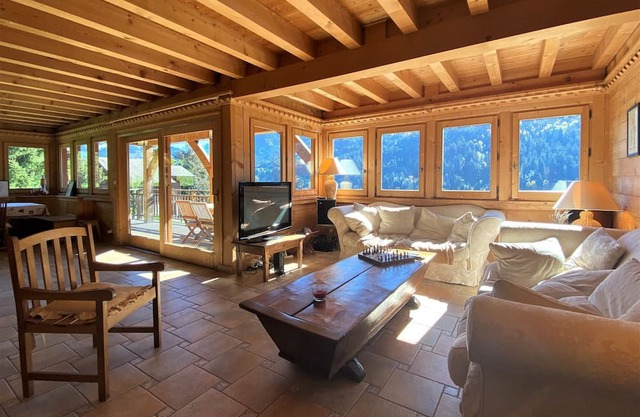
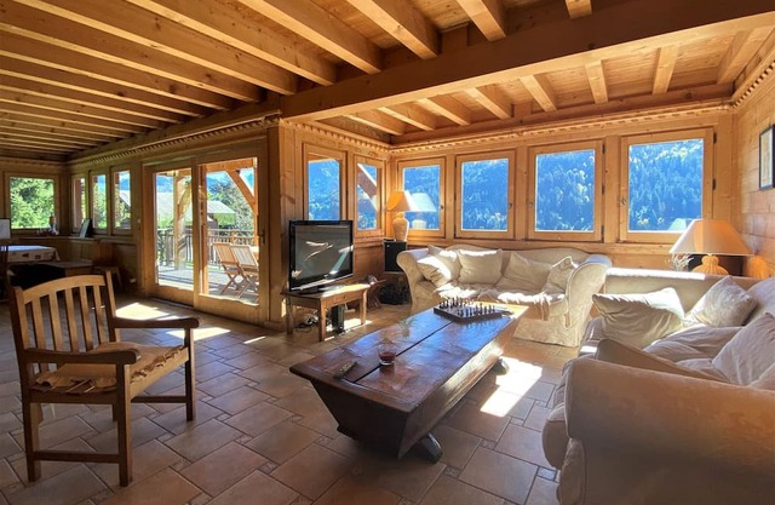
+ remote control (345, 369)
+ plant (401, 327)
